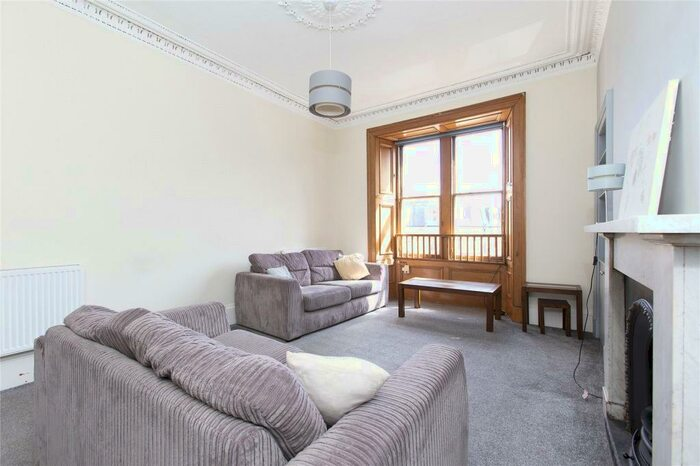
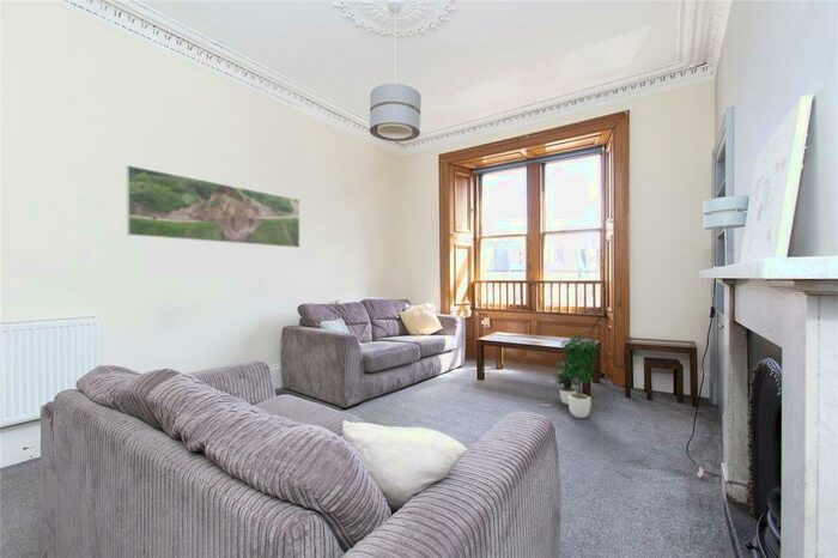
+ potted plant (575, 368)
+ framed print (229, 213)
